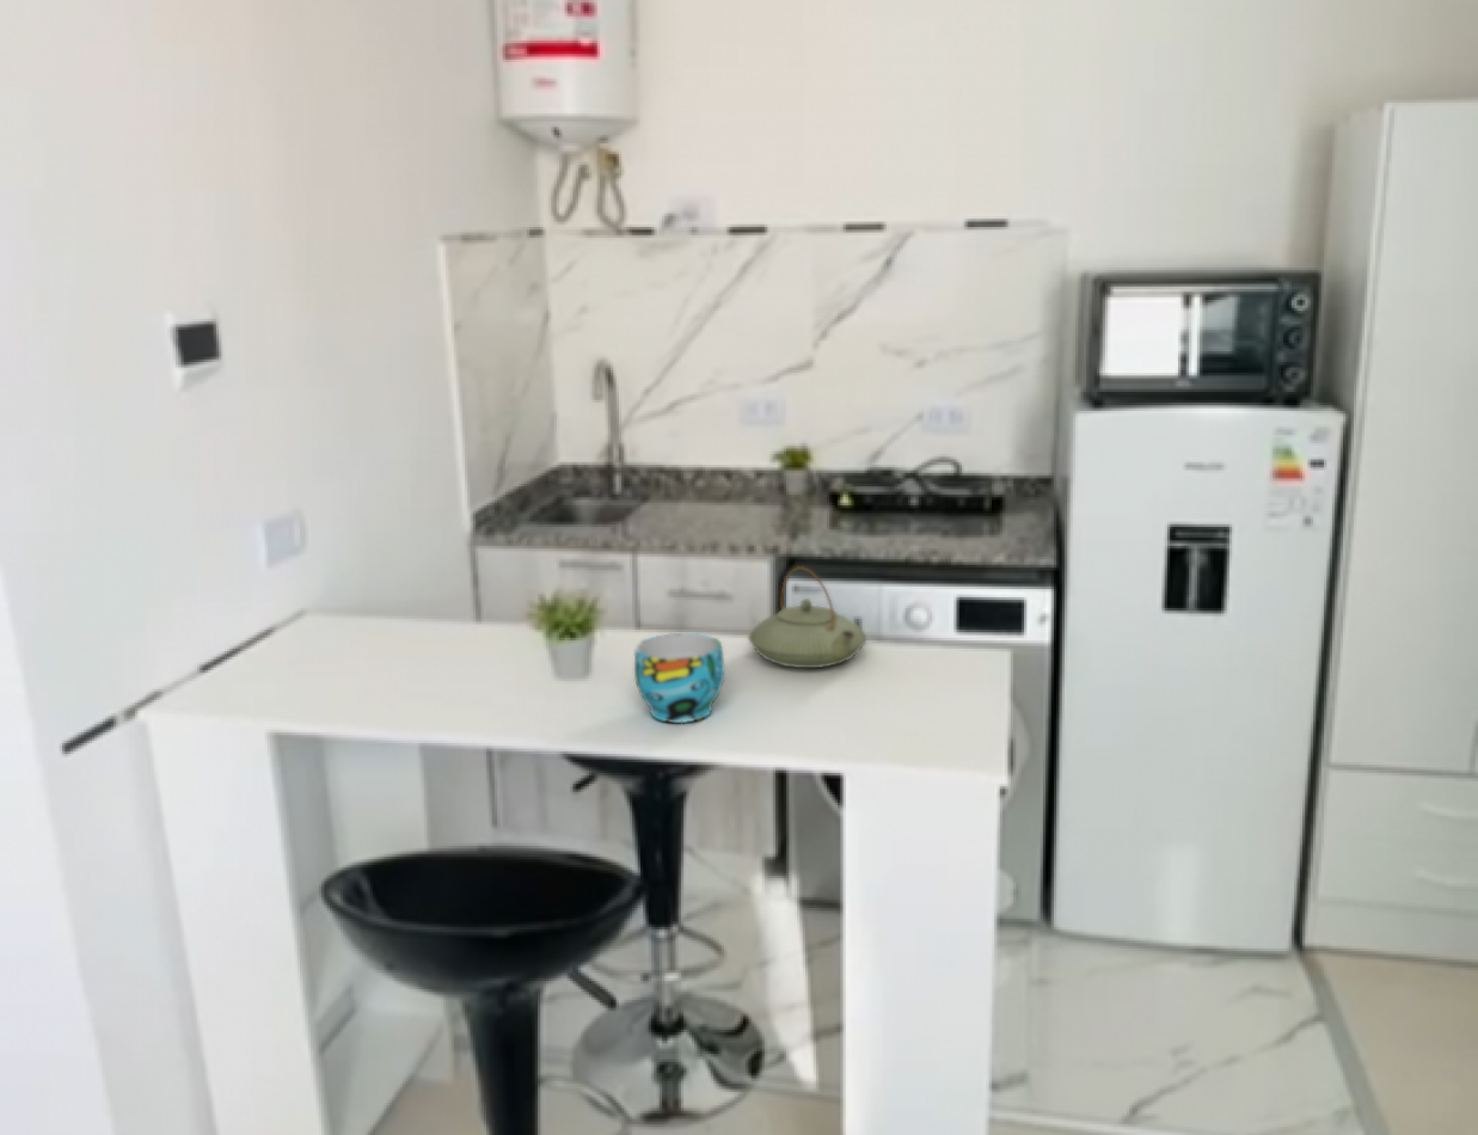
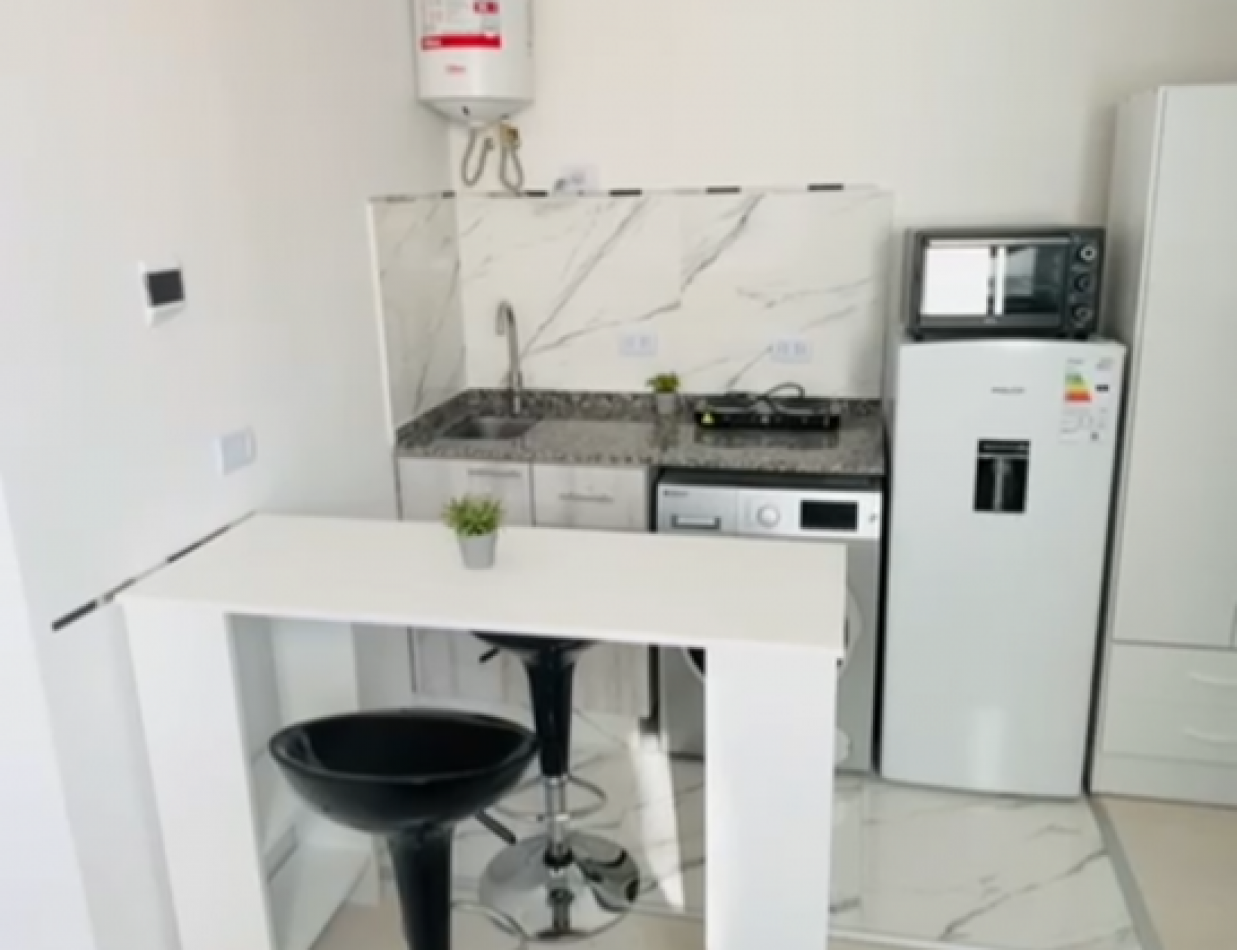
- teapot (810, 614)
- cup (681, 677)
